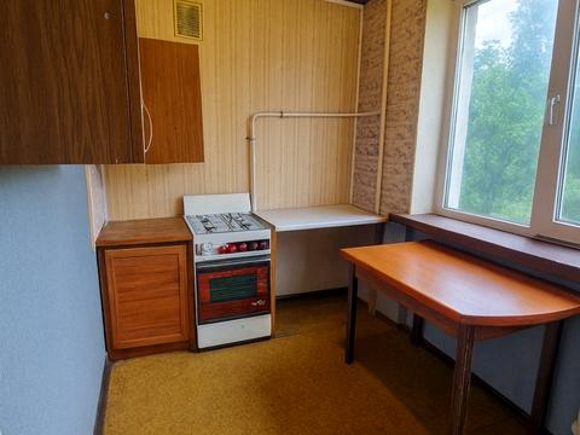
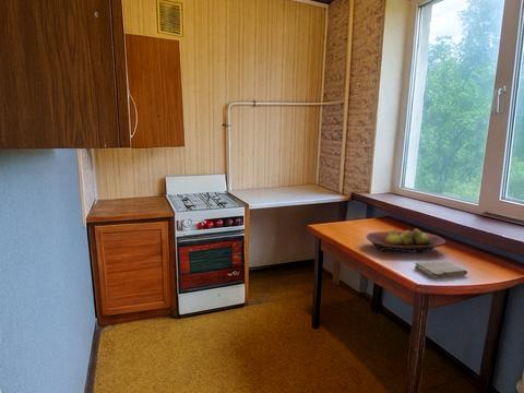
+ fruit bowl (404, 239)
+ washcloth (439, 267)
